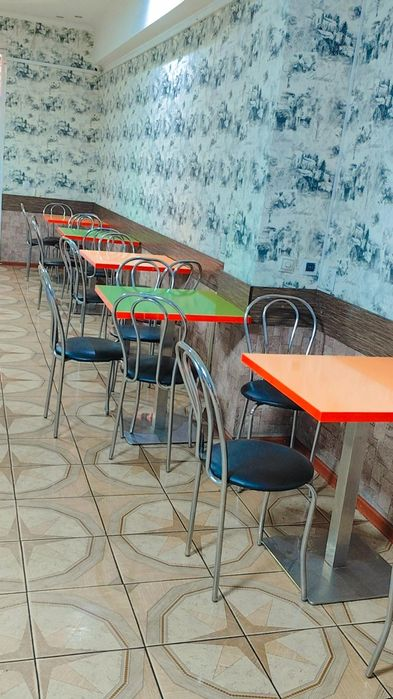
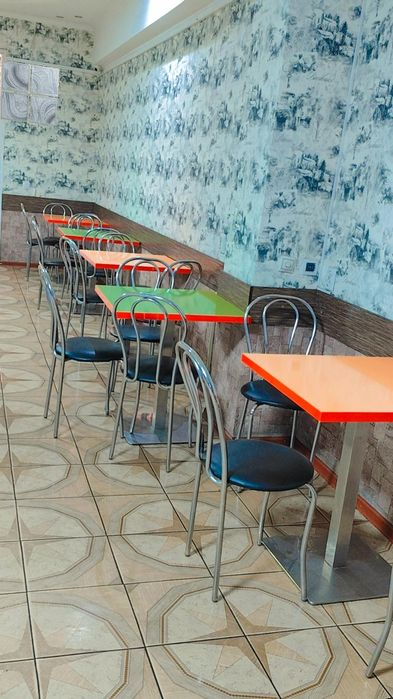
+ wall art (28, 94)
